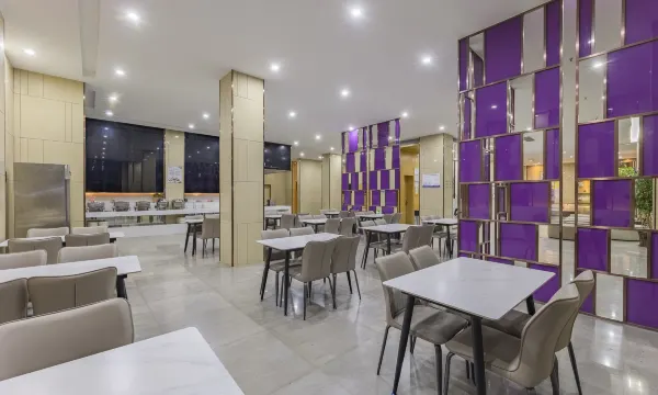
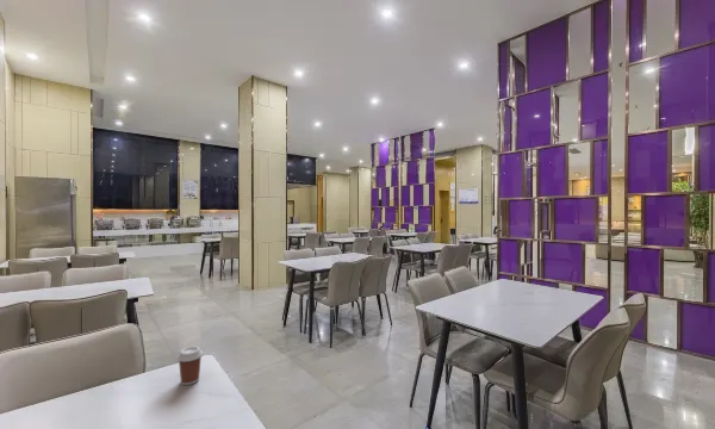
+ coffee cup (189, 365)
